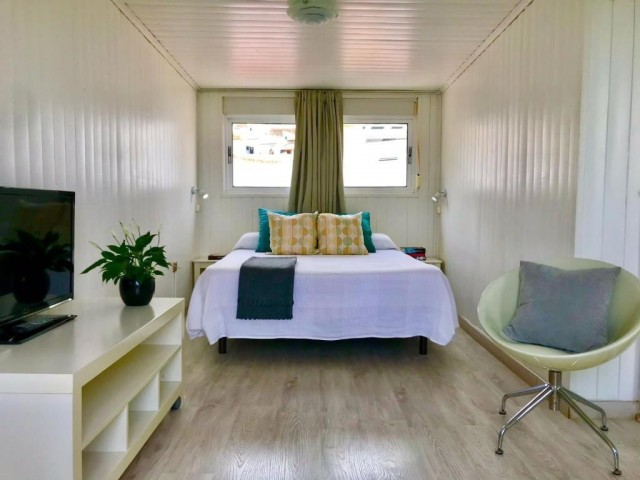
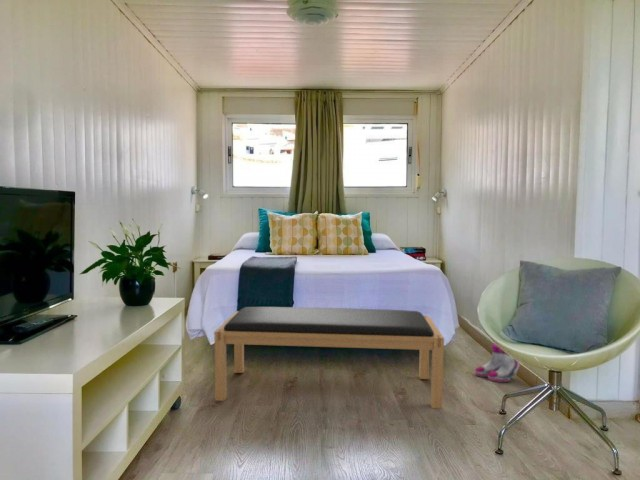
+ boots (497, 359)
+ bench (328, 346)
